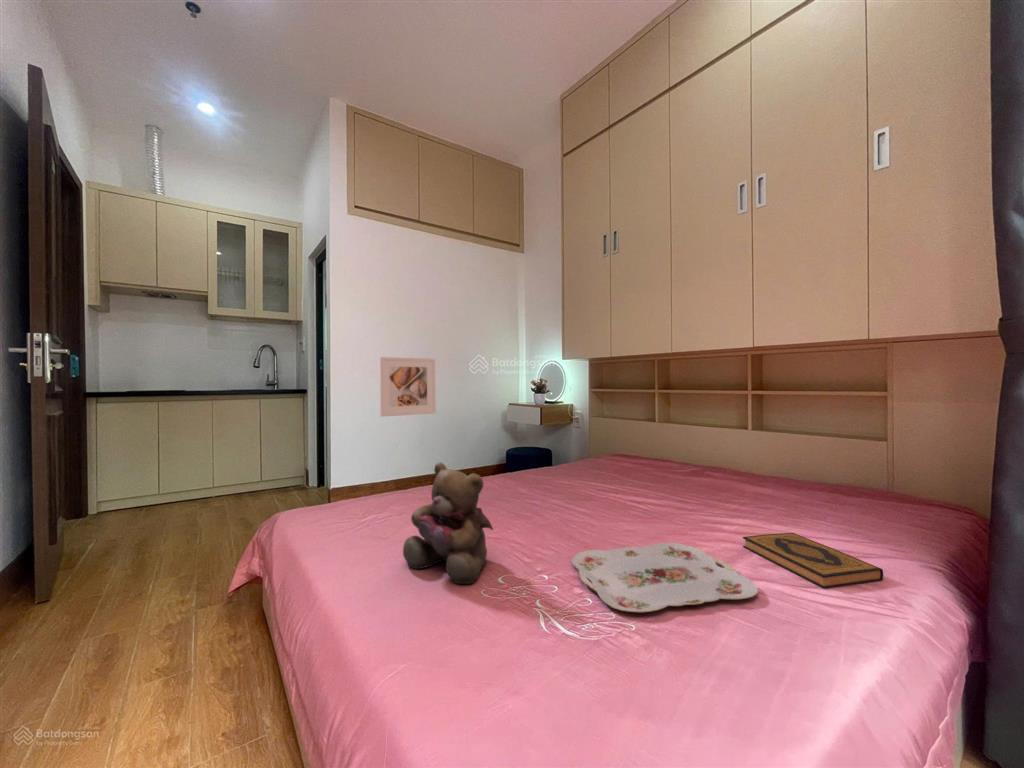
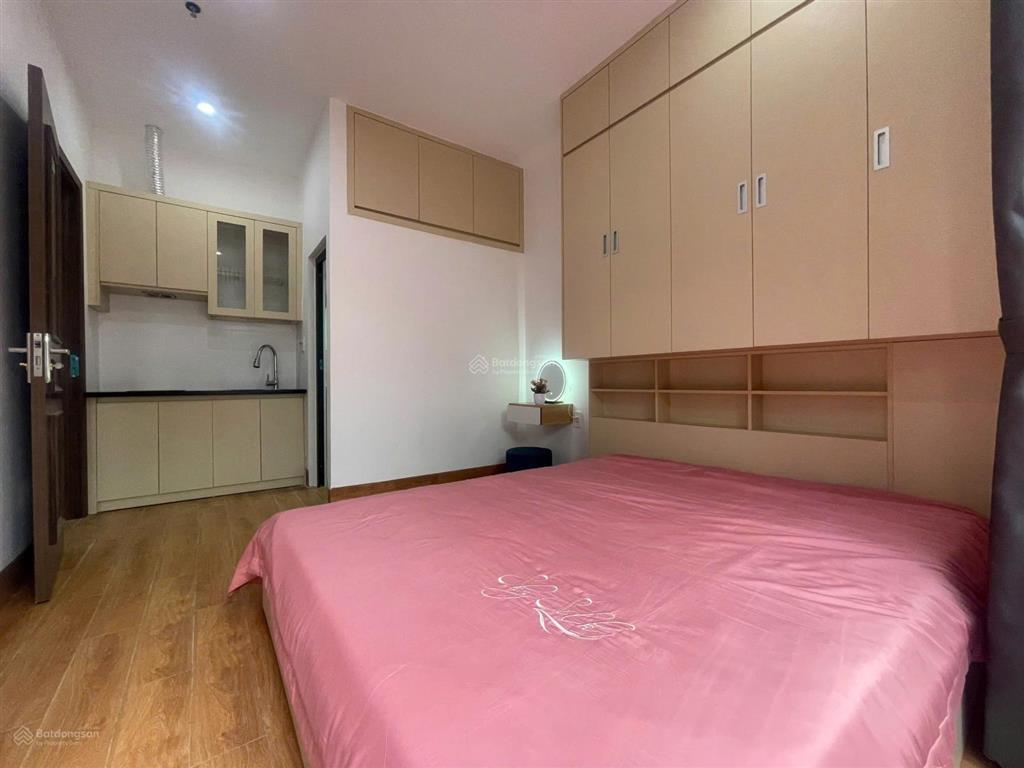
- serving tray (657, 573)
- teddy bear (448, 514)
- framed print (408, 386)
- hardback book (806, 556)
